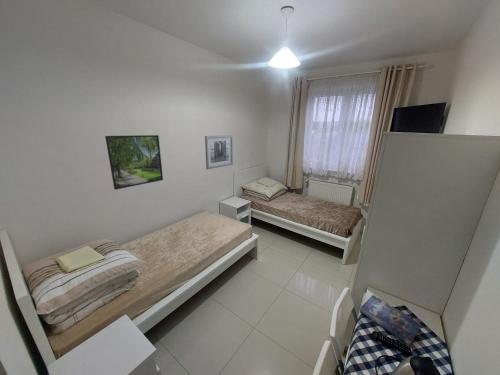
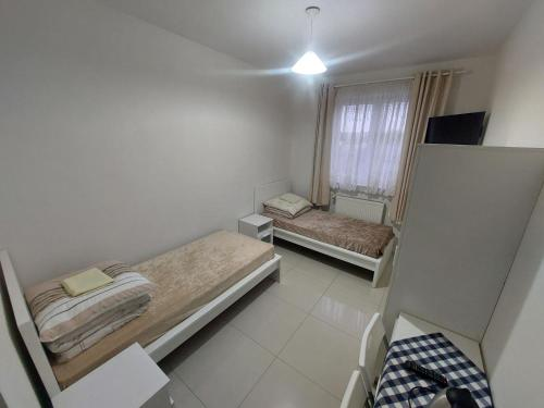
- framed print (137, 160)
- wall art (220, 151)
- book (389, 317)
